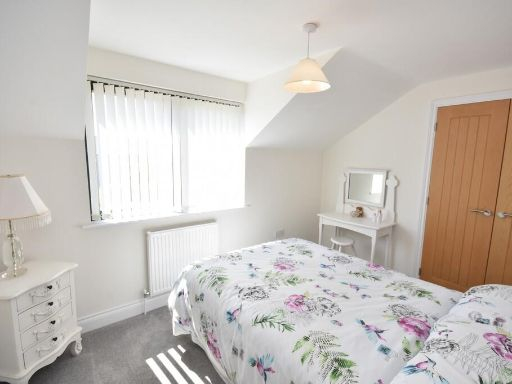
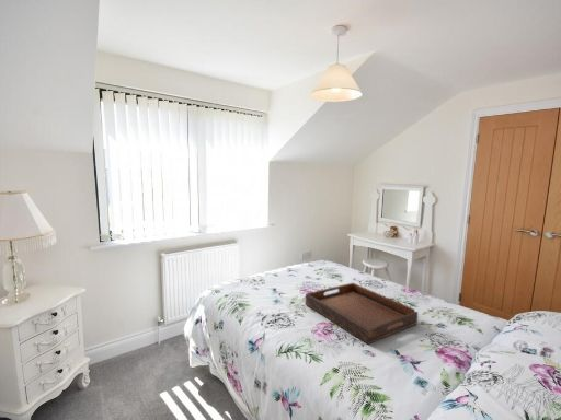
+ serving tray (358, 307)
